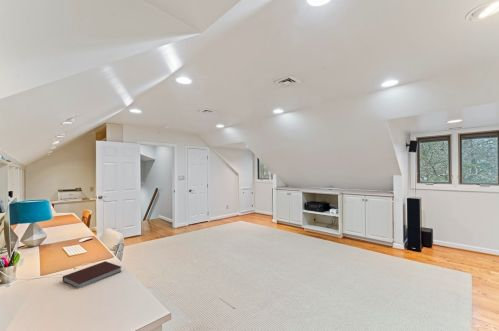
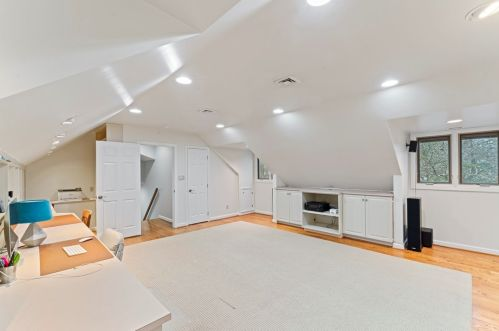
- notebook (93, 273)
